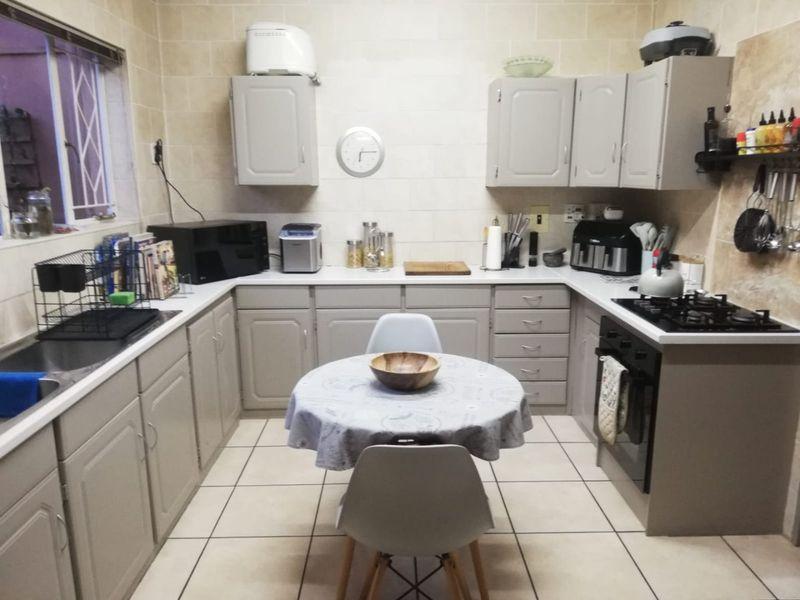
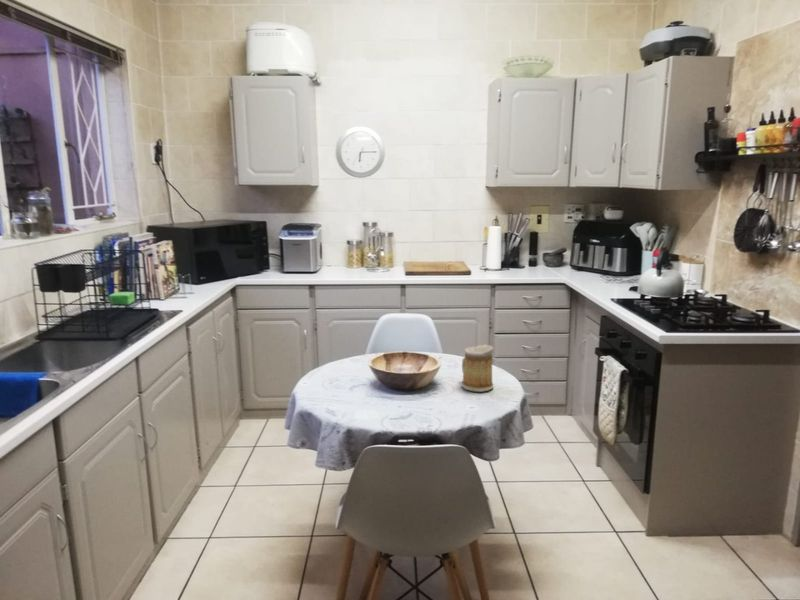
+ mug (476, 365)
